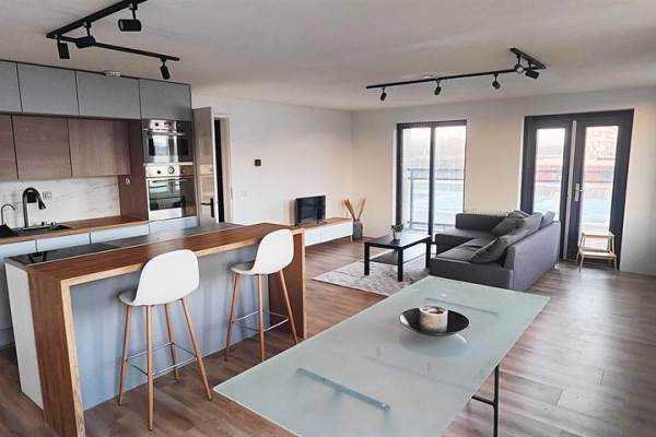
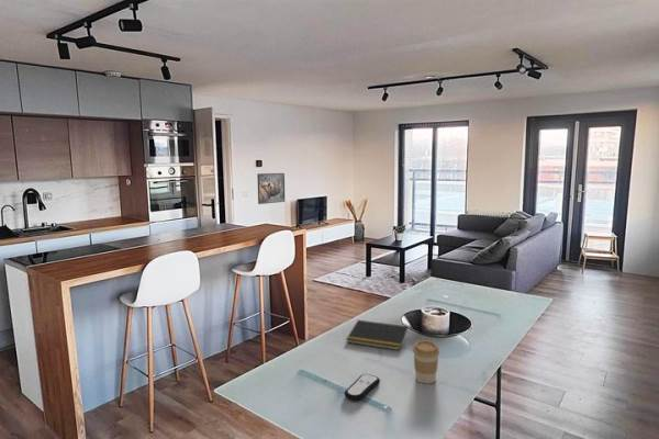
+ coffee cup (425, 361)
+ notepad (377, 334)
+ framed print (271, 188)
+ remote control (361, 386)
